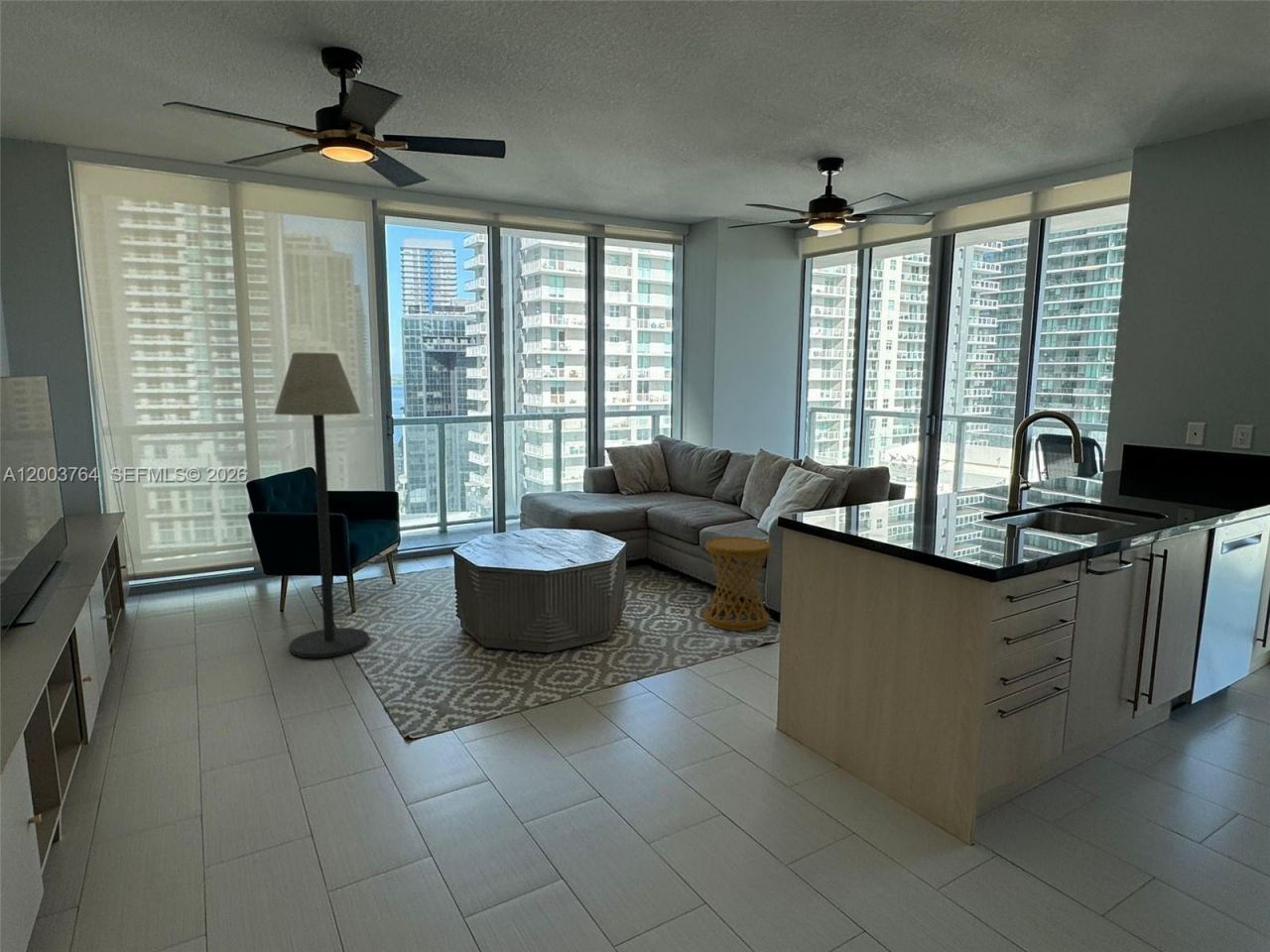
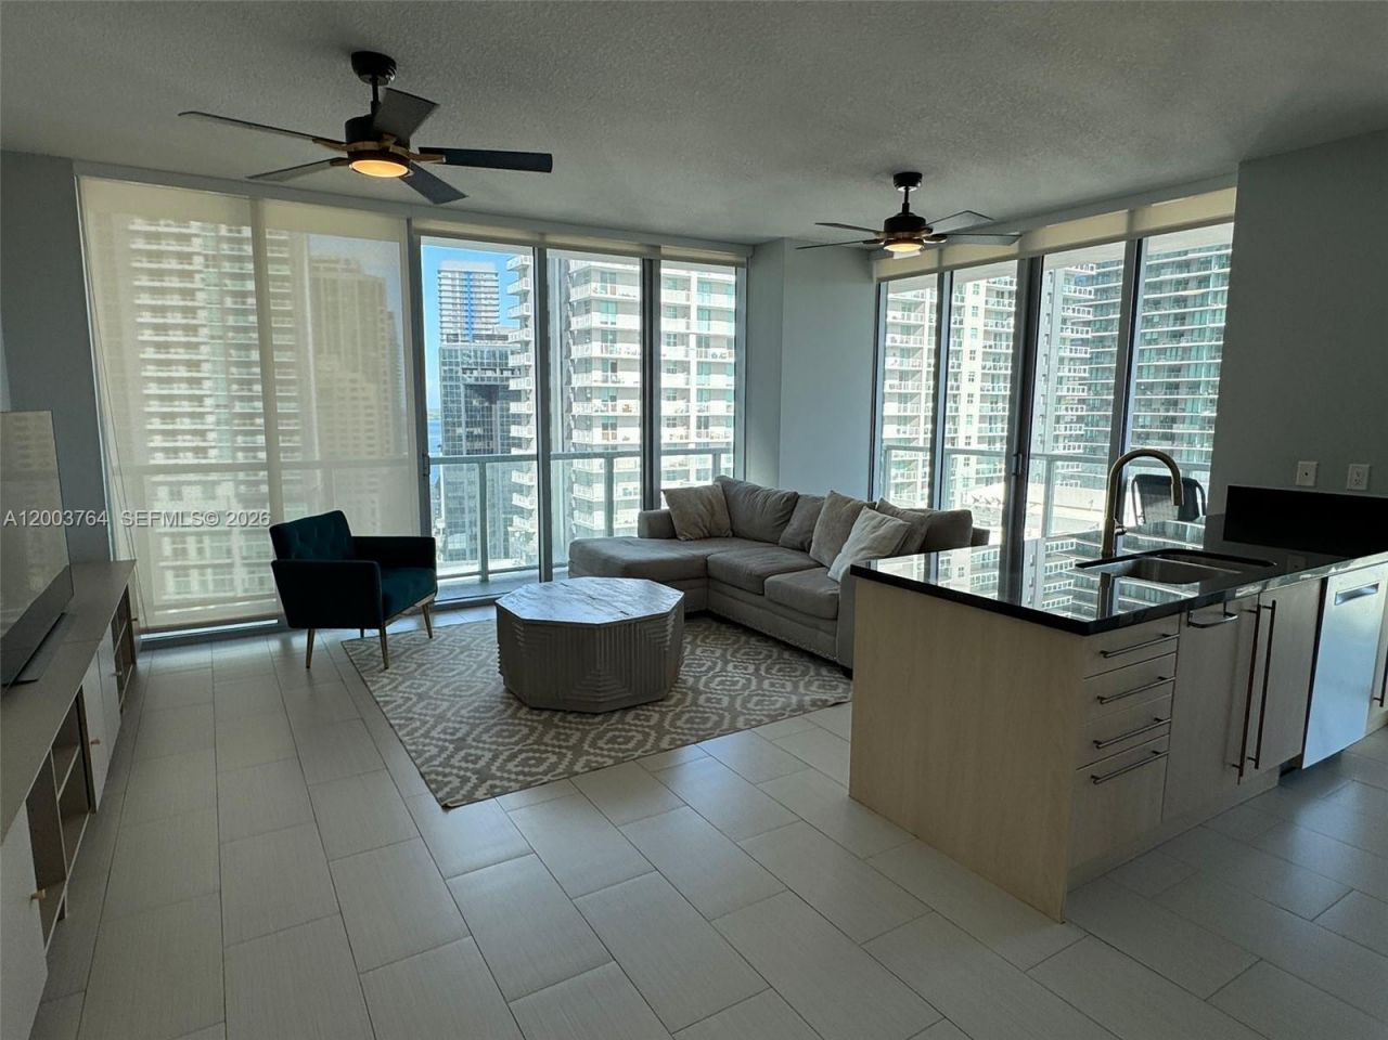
- floor lamp (322, 502)
- side table (736, 580)
